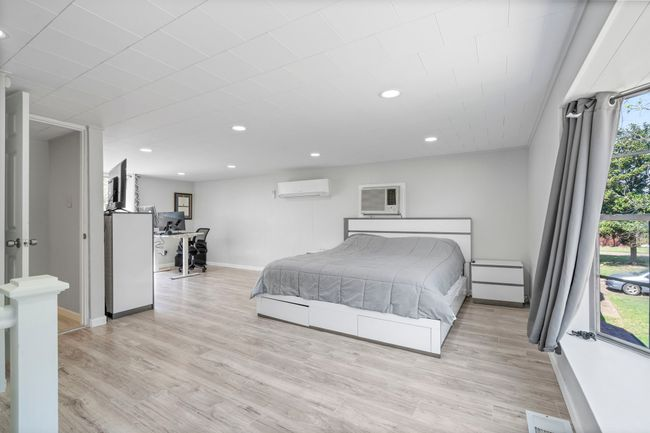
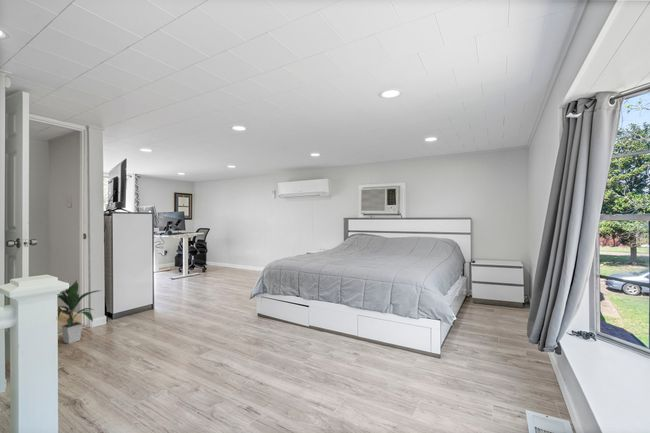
+ indoor plant (68, 310)
